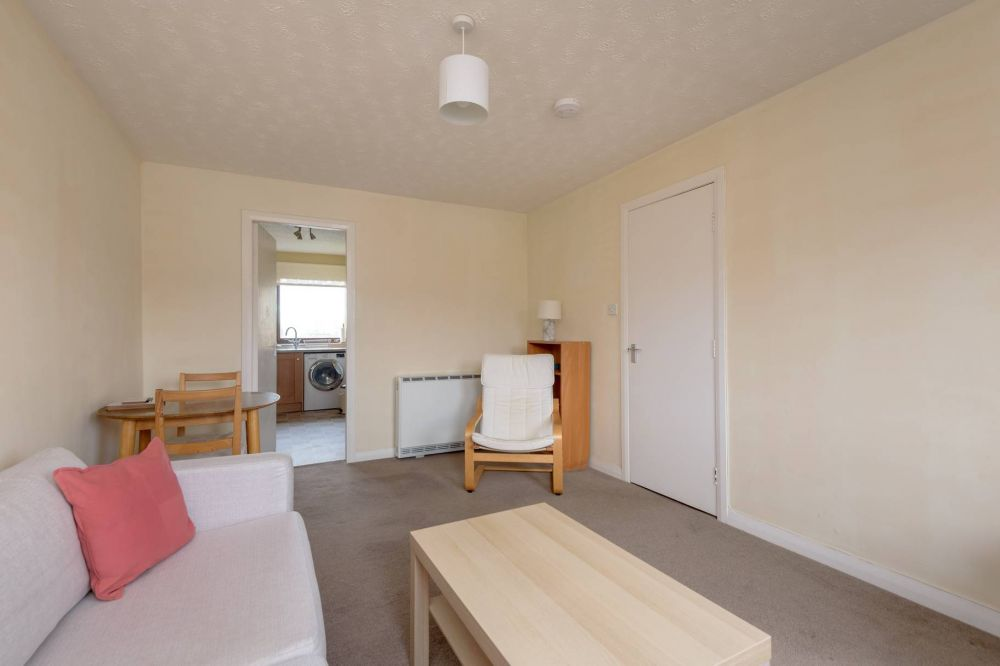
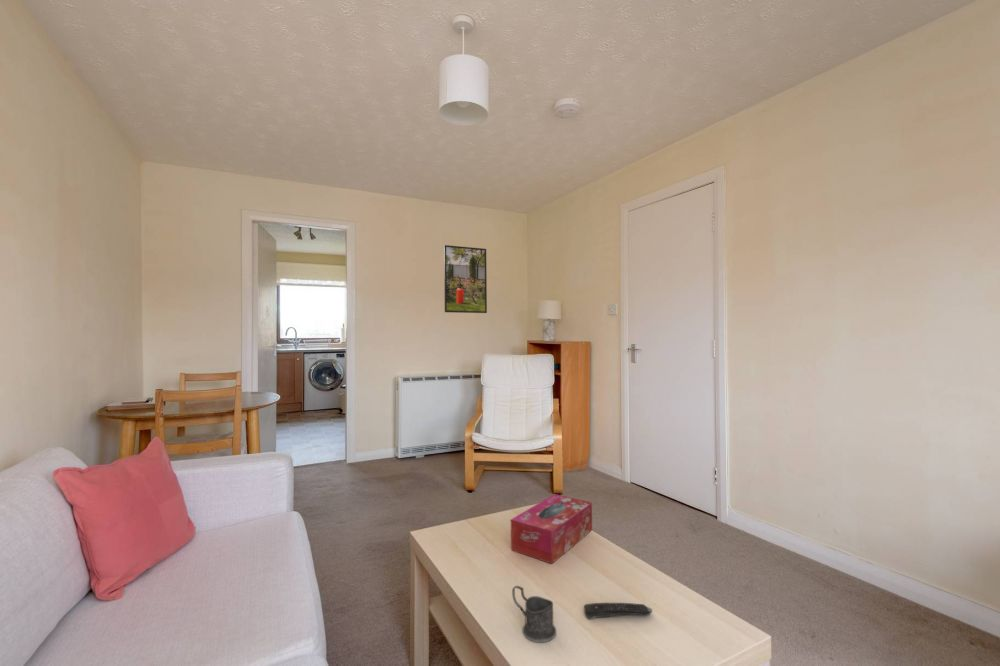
+ mug (532, 610)
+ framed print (465, 279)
+ remote control (618, 609)
+ tissue box (553, 525)
